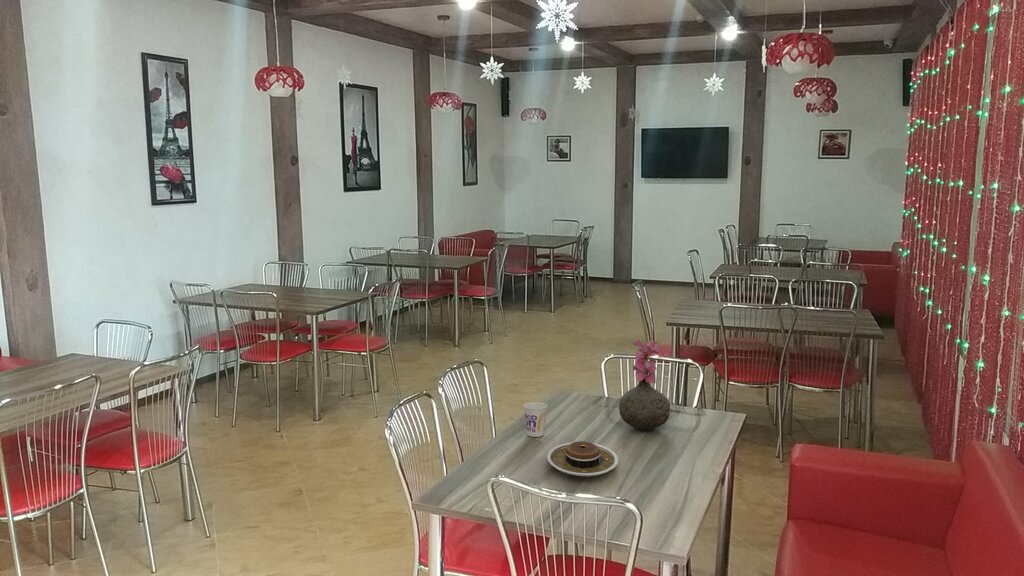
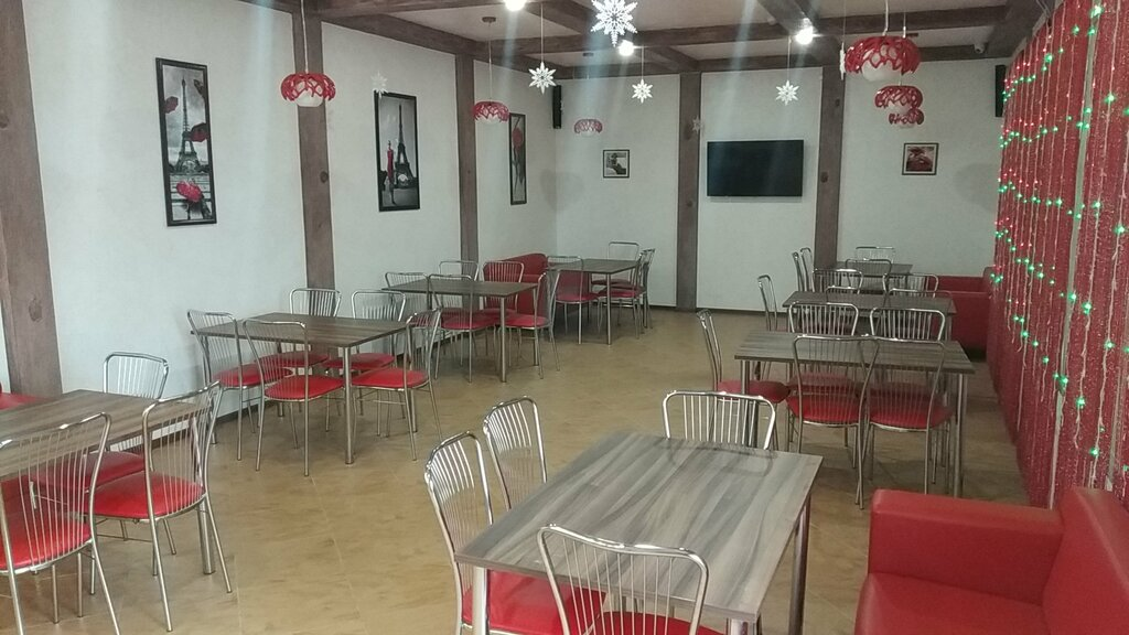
- plate (582, 455)
- vase (644, 385)
- cup (535, 419)
